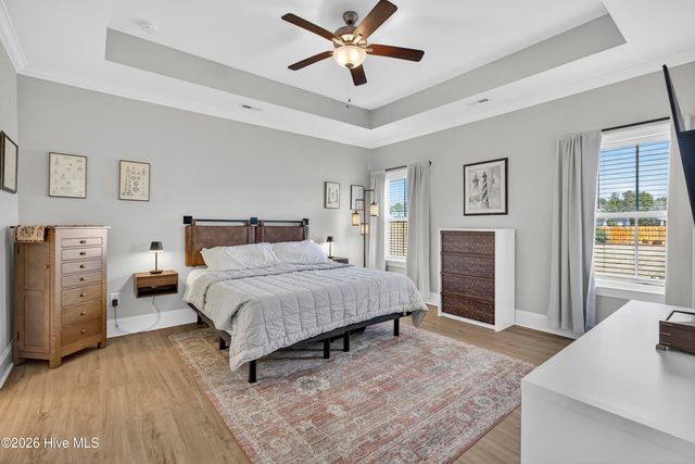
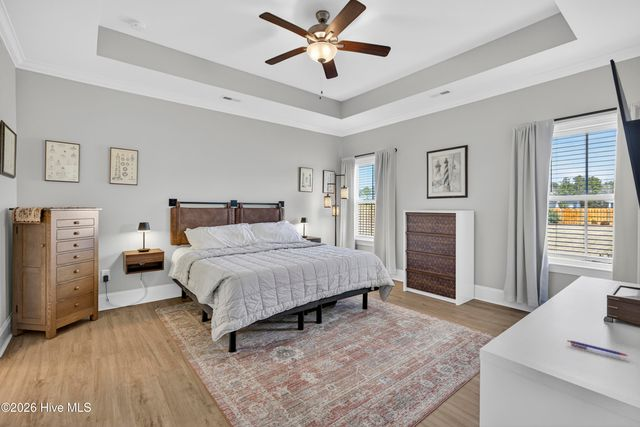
+ pen (596, 347)
